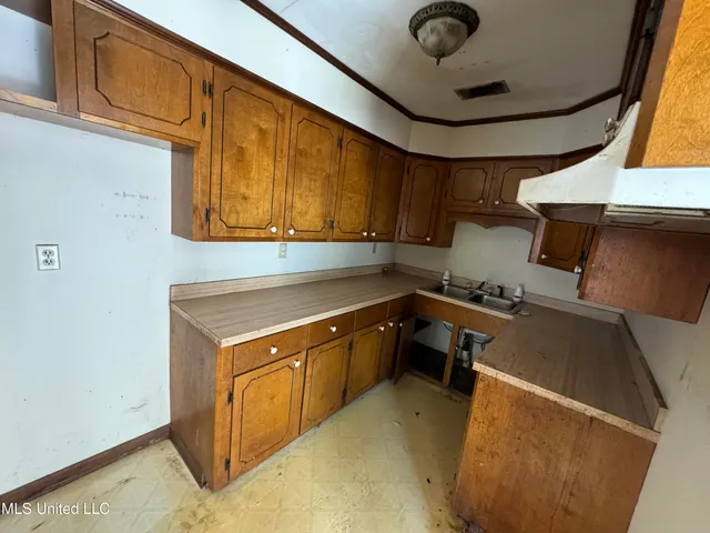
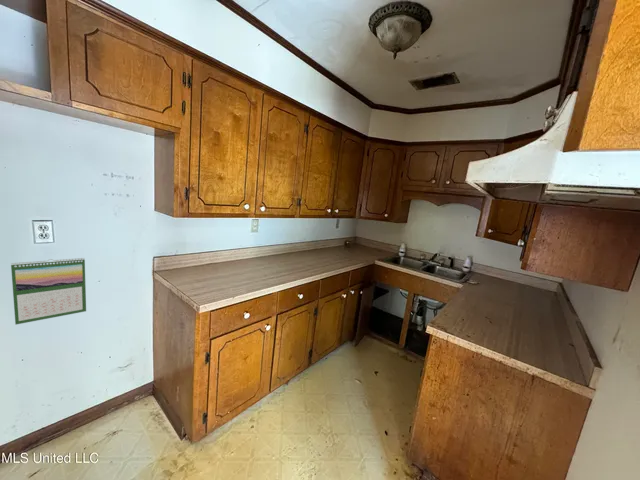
+ calendar (51, 288)
